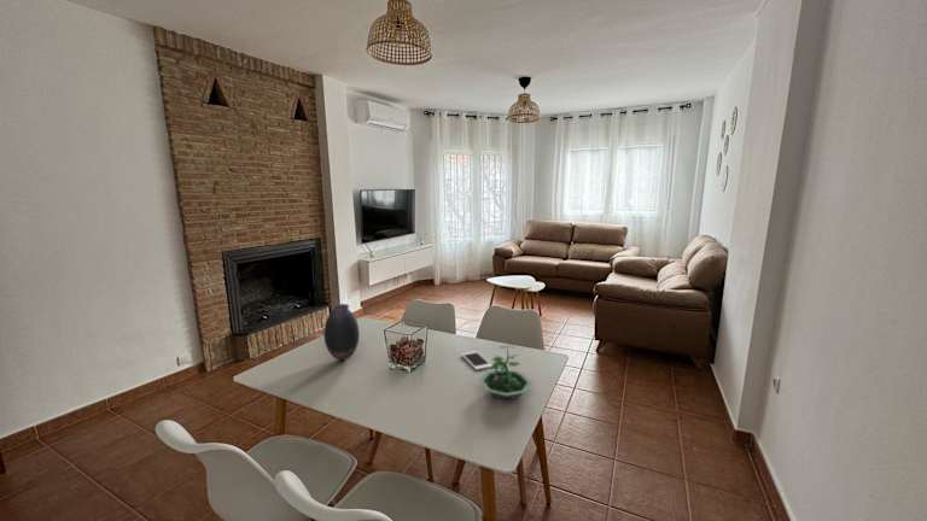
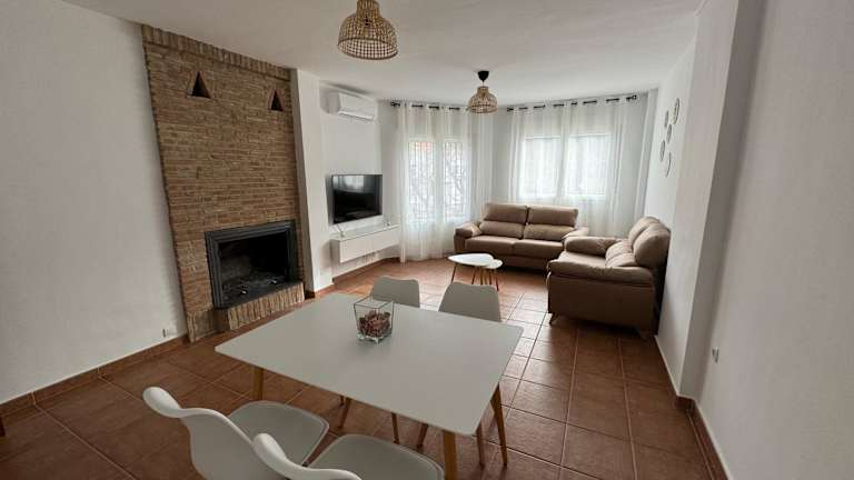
- terrarium (507, 355)
- cell phone (476, 359)
- vase (342, 333)
